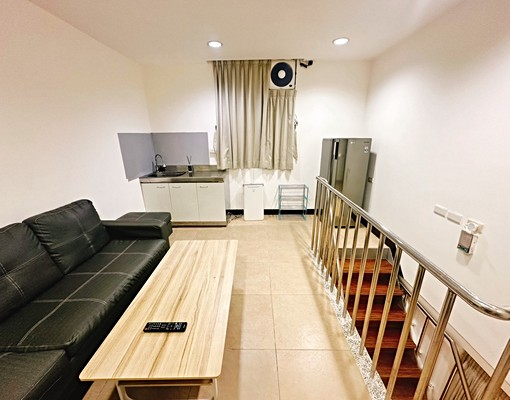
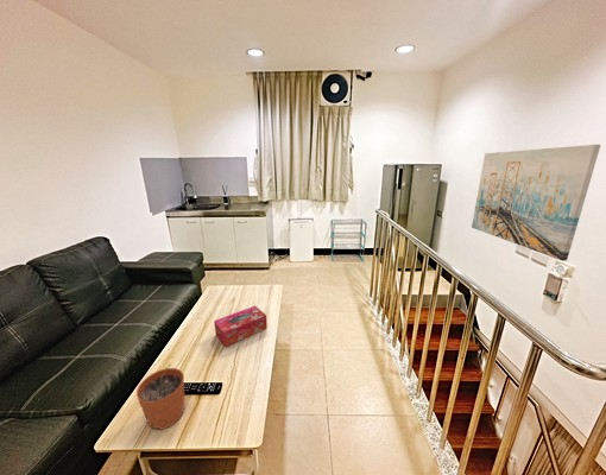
+ tissue box (241, 324)
+ plant pot (162, 391)
+ wall art (518, 197)
